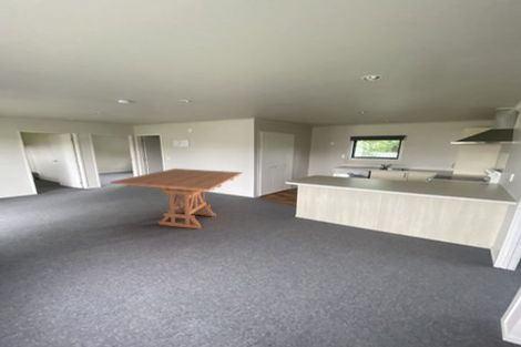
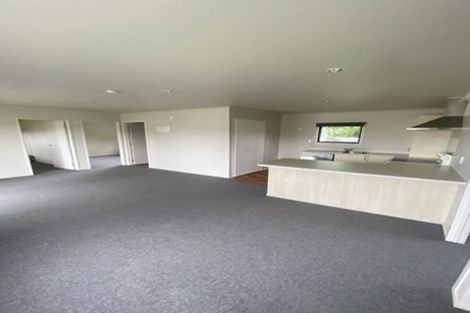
- dining table (187, 198)
